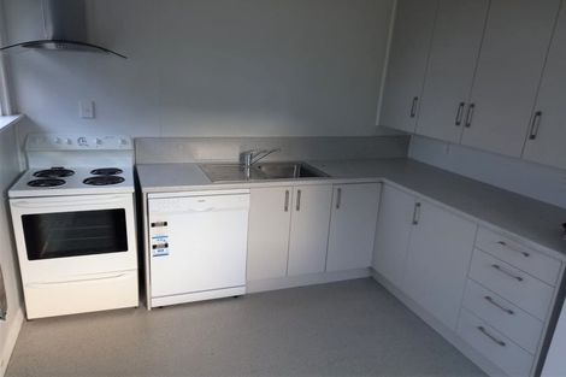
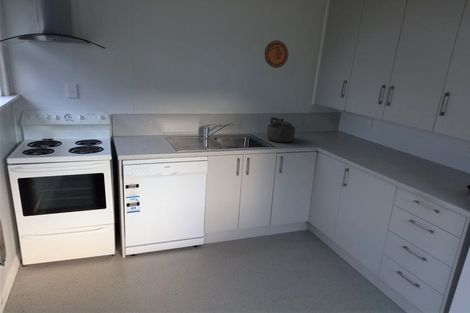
+ decorative plate (276, 54)
+ kettle (280, 129)
